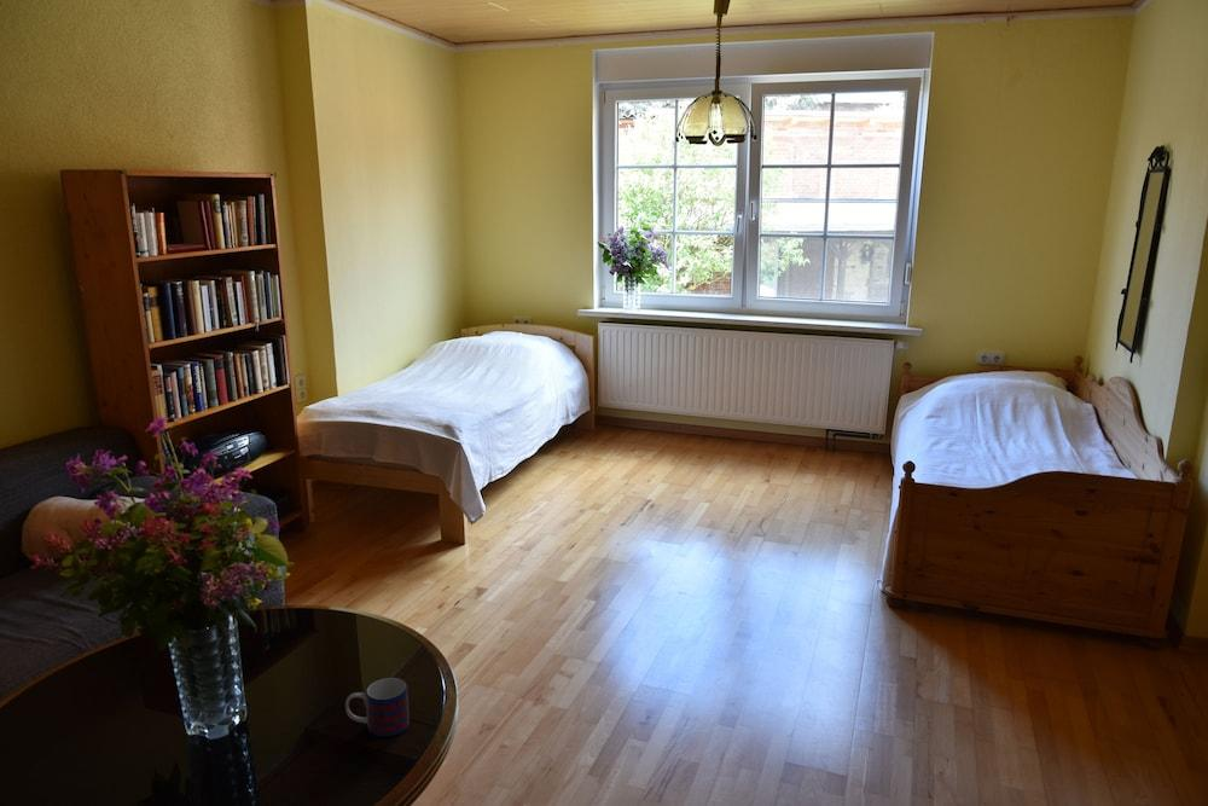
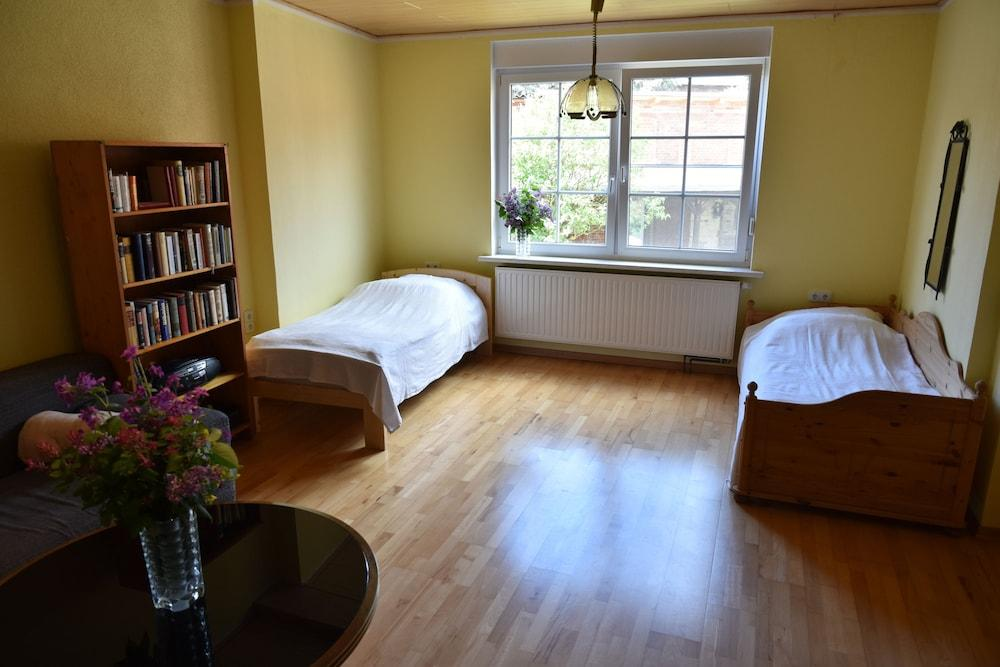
- mug (377, 707)
